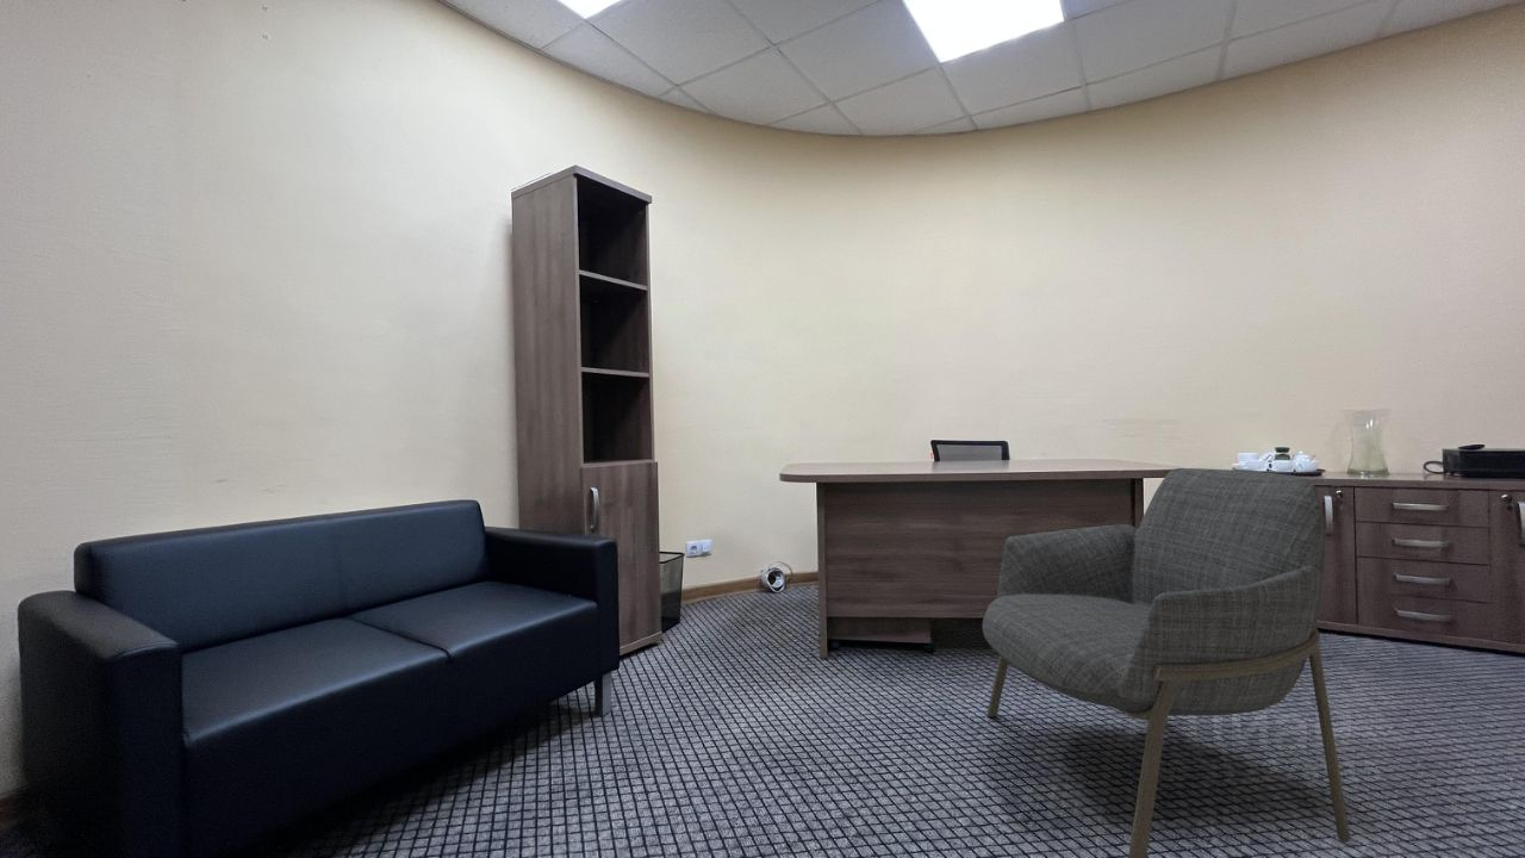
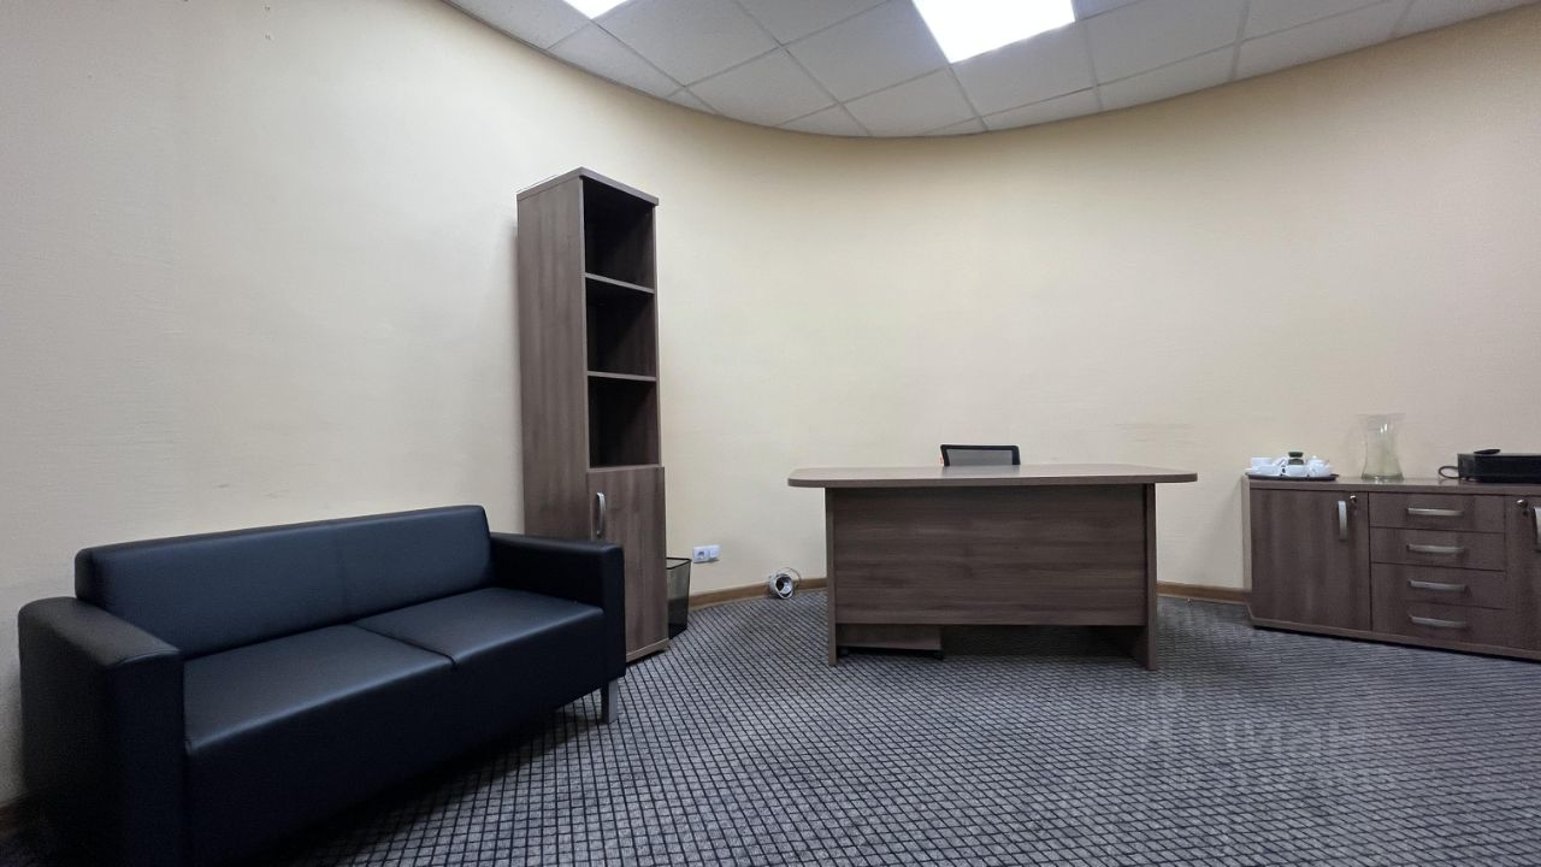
- armchair (1132, 622)
